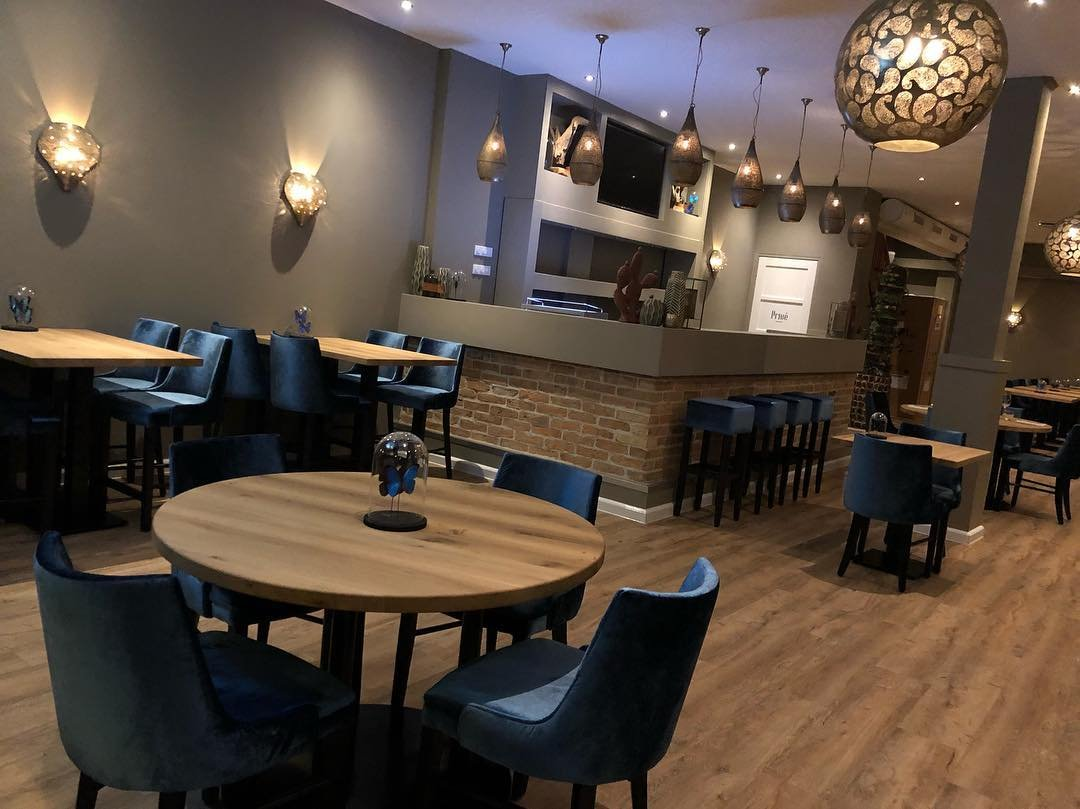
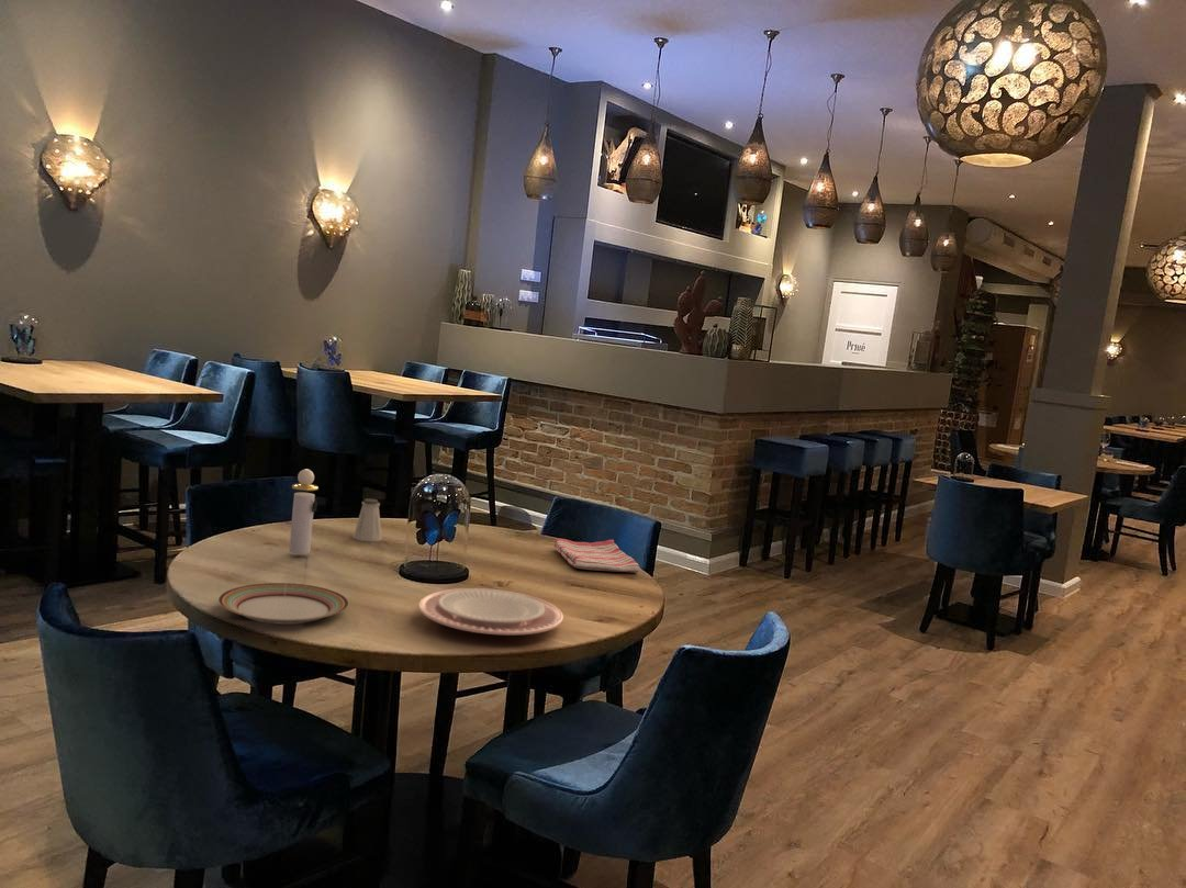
+ saltshaker (369, 519)
+ plate (491, 612)
+ perfume bottle (302, 512)
+ dish towel (595, 553)
+ plate (283, 605)
